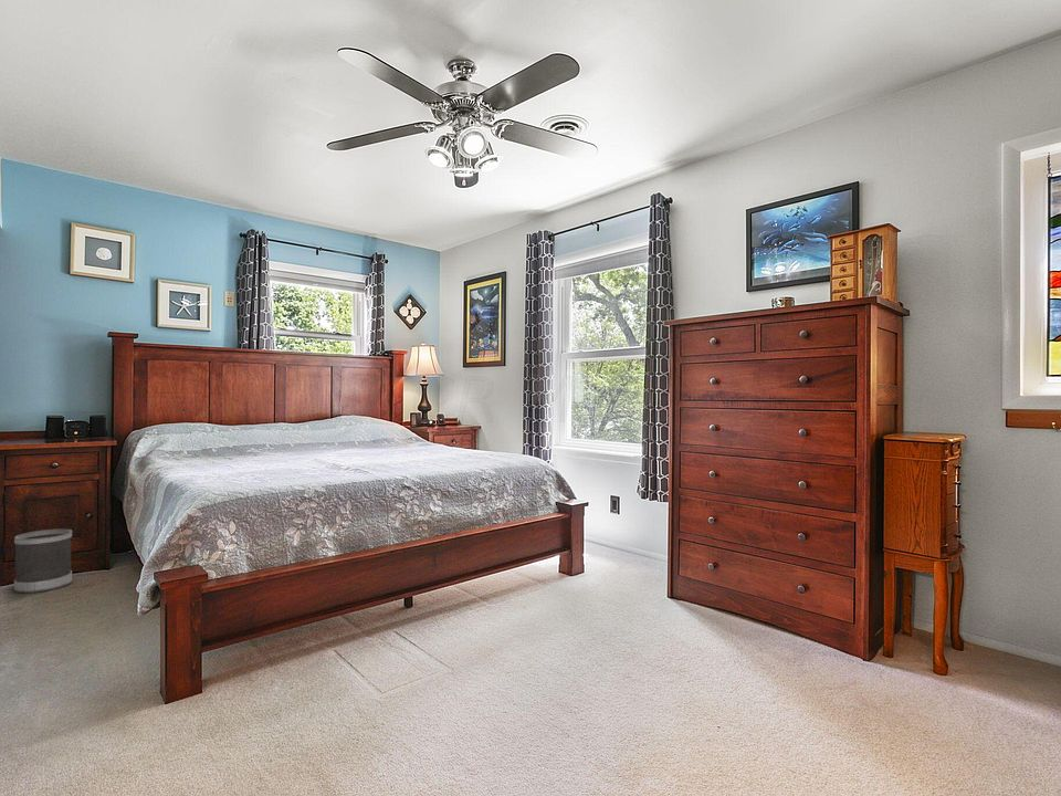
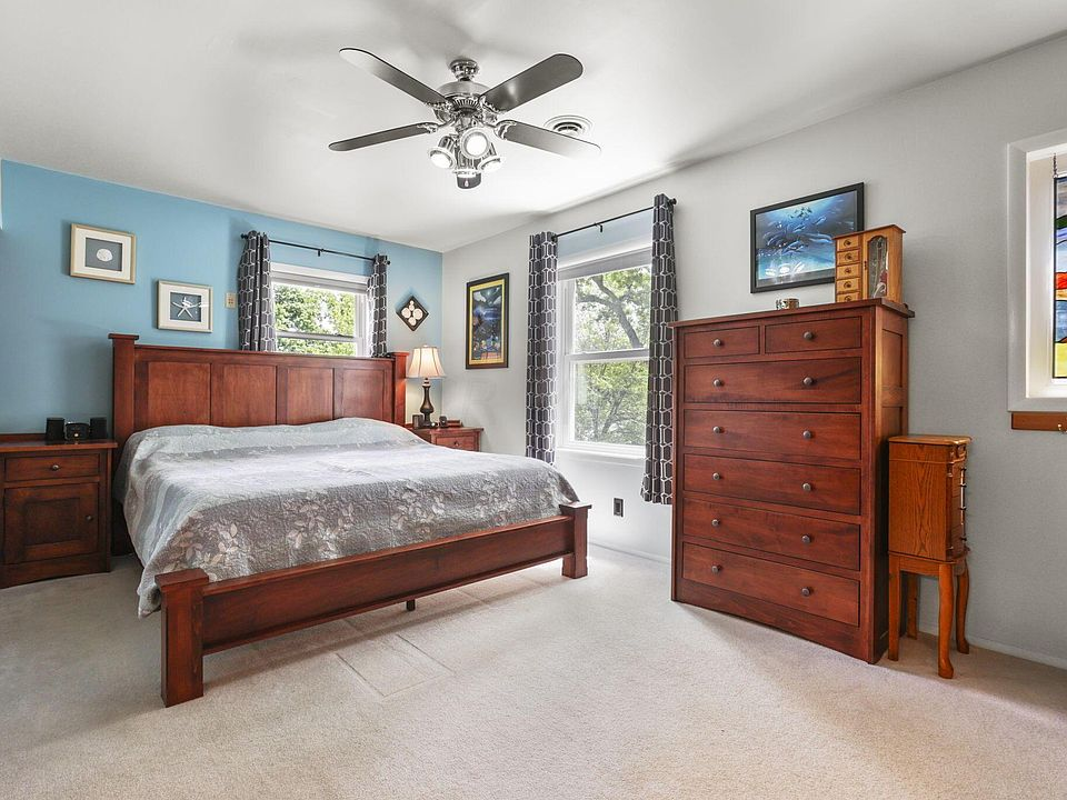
- wastebasket (43, 559)
